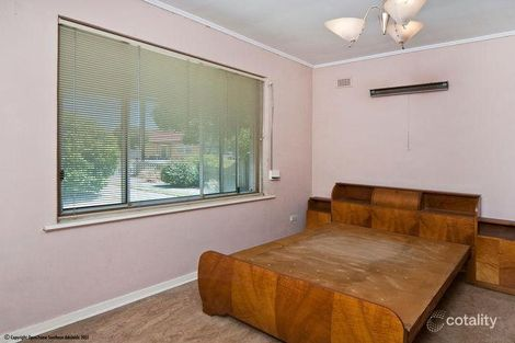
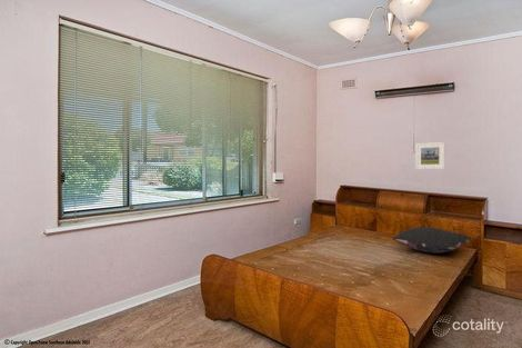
+ pillow (432, 239)
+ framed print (430, 156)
